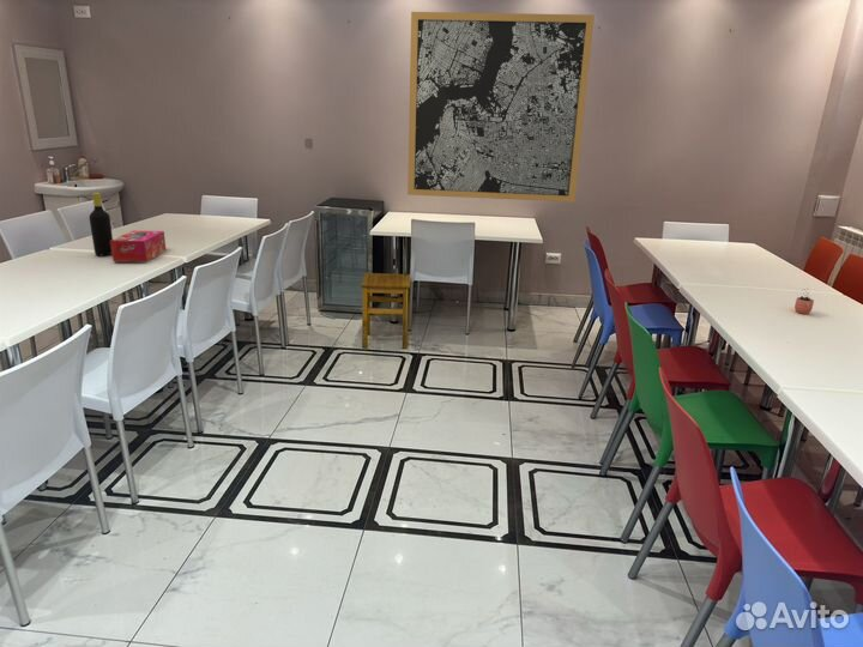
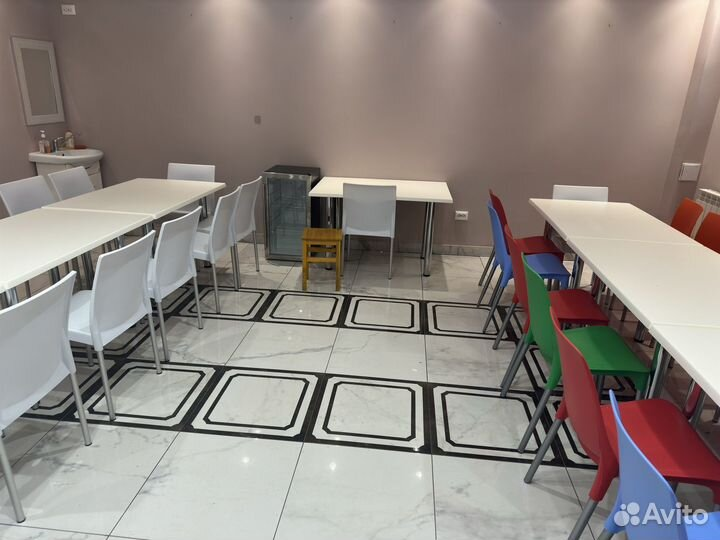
- tissue box (139, 246)
- cocoa (805, 300)
- bottle (99, 224)
- wall art (495, 110)
